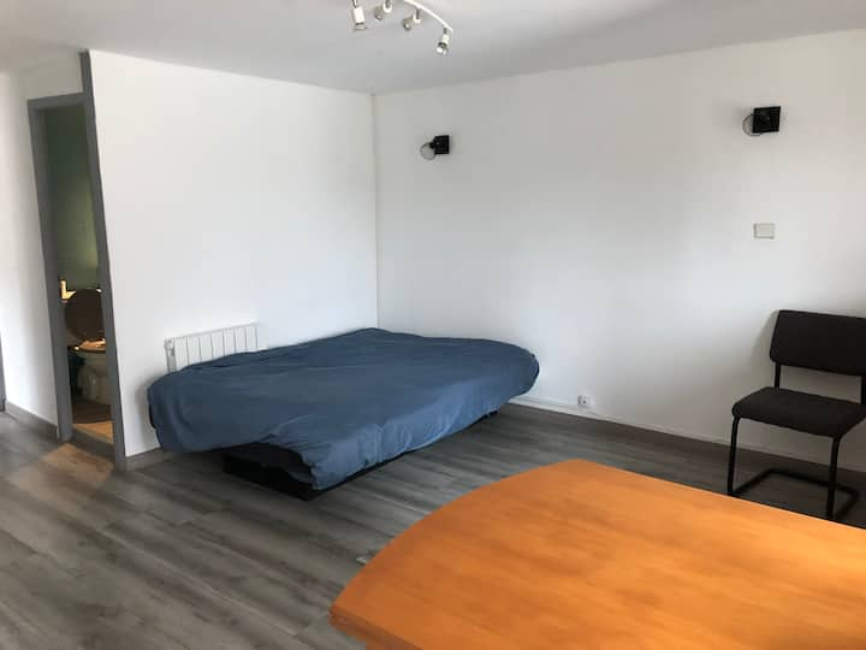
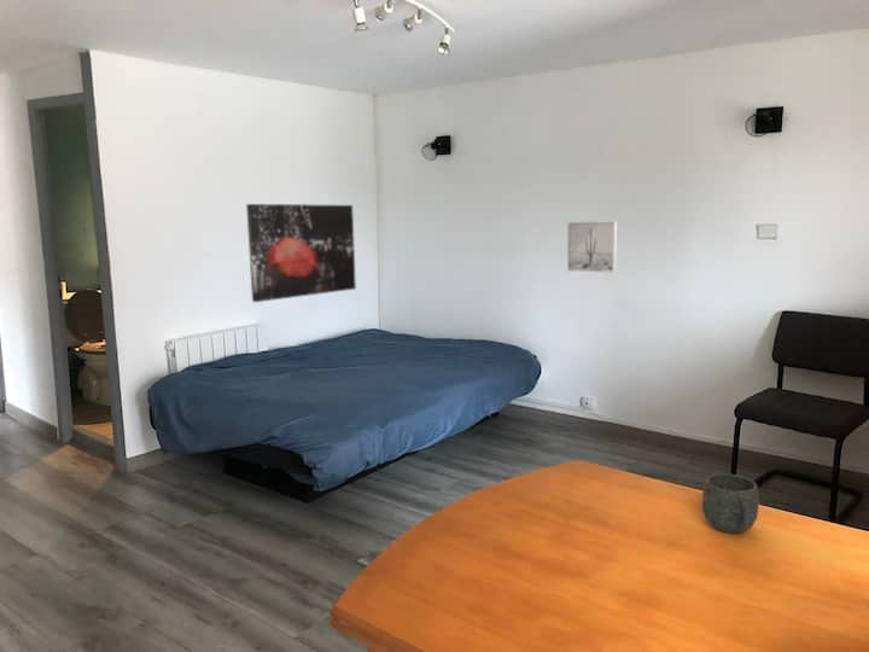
+ wall art (305, 250)
+ mug (733, 507)
+ wall art (591, 246)
